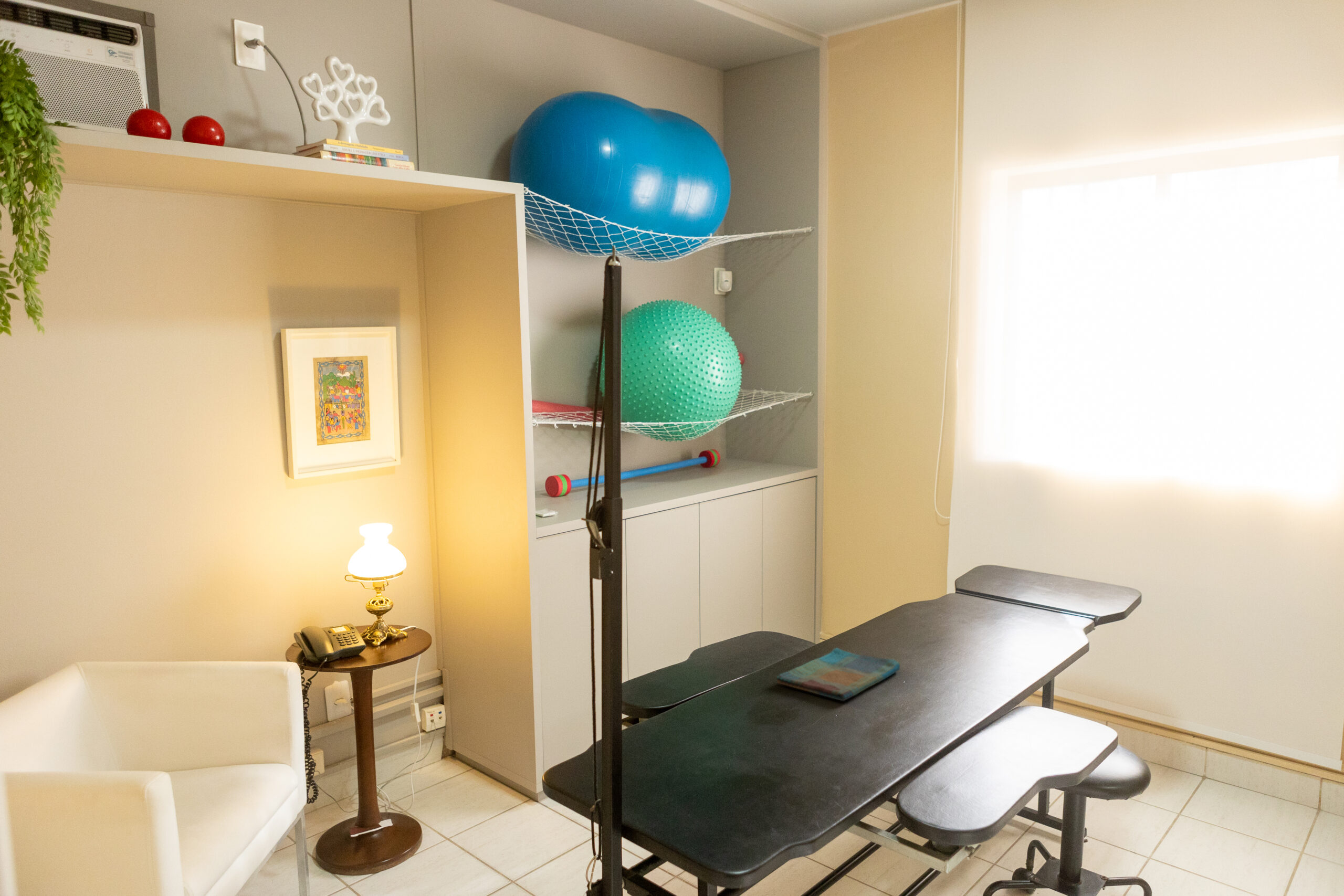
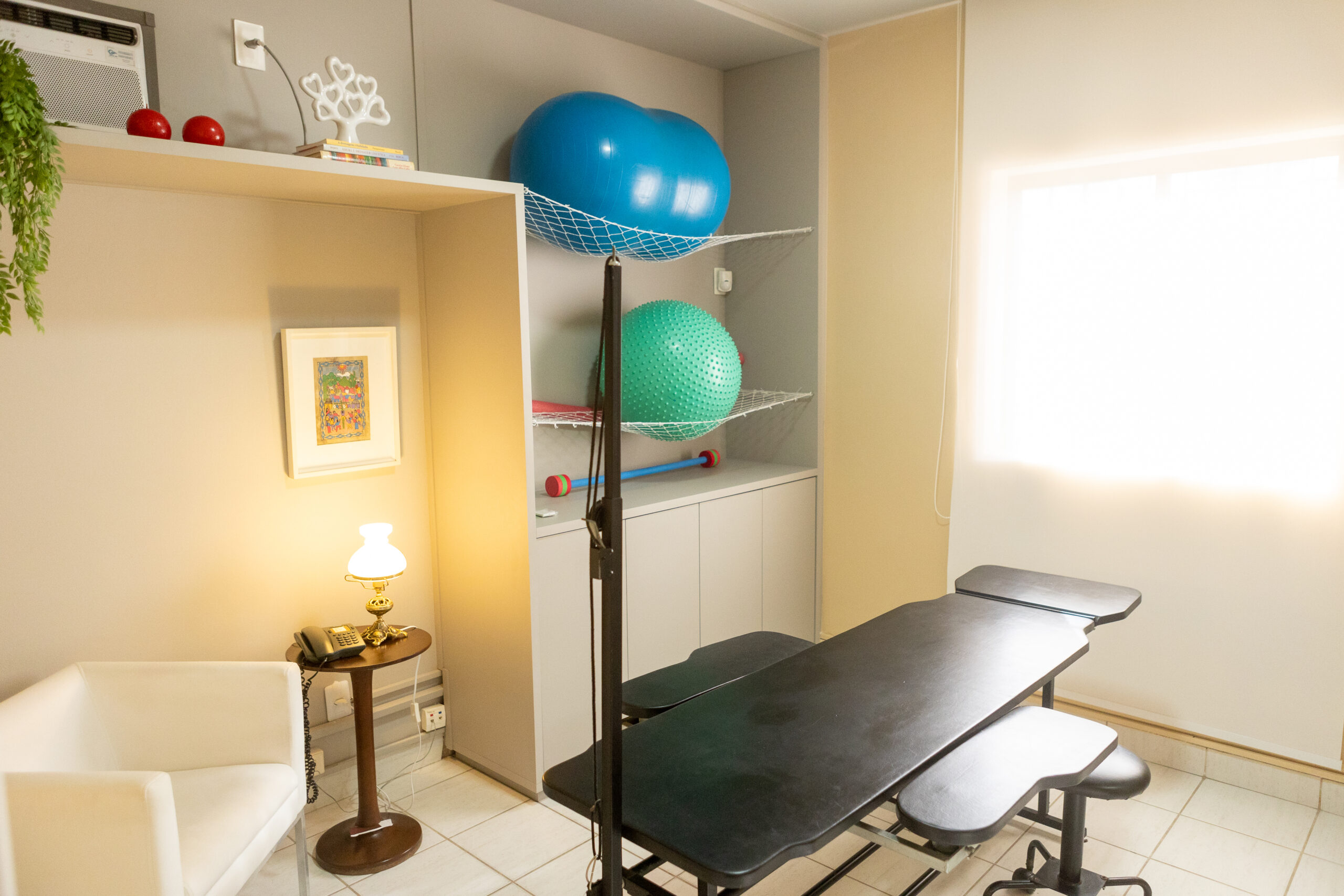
- dish towel (839, 672)
